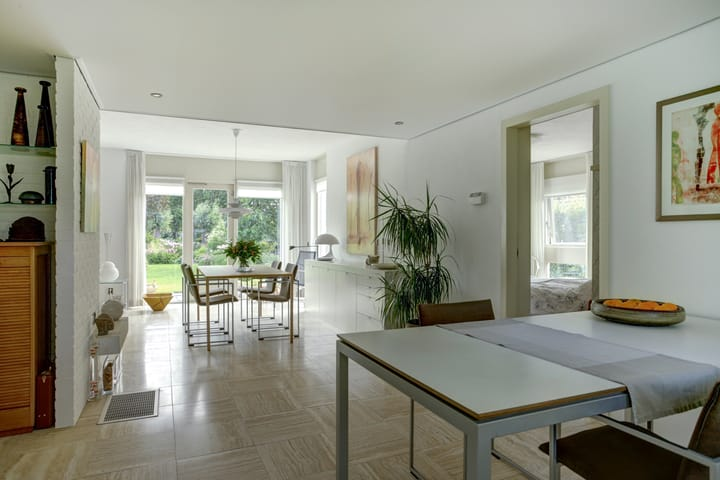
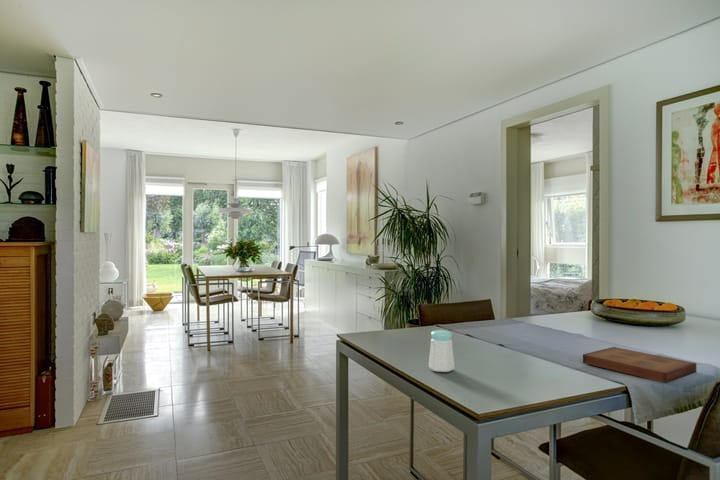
+ book (637, 362)
+ salt shaker (441, 350)
